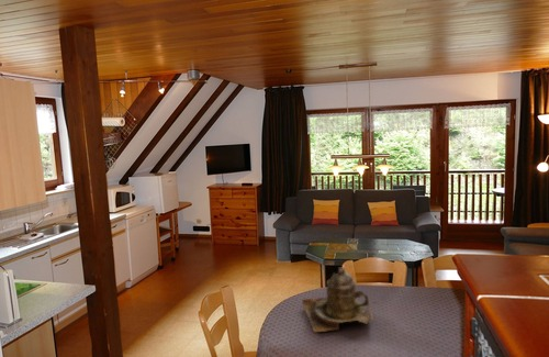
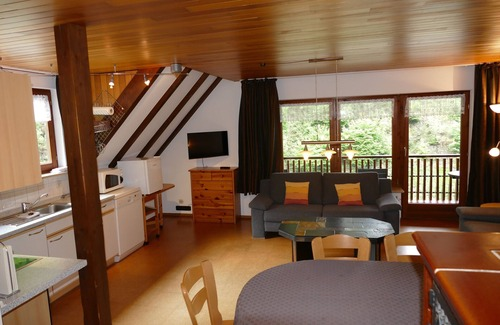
- teapot (335, 290)
